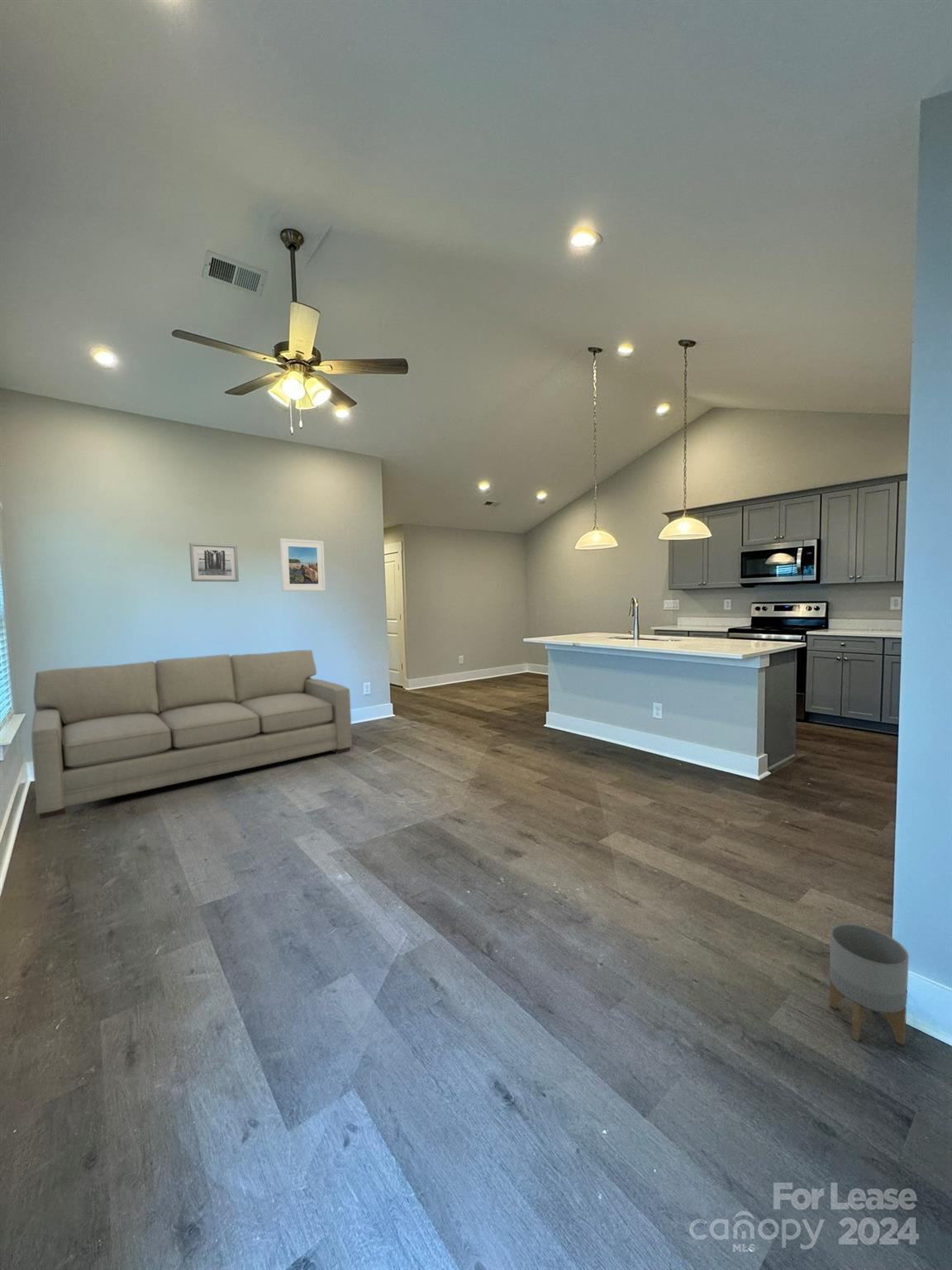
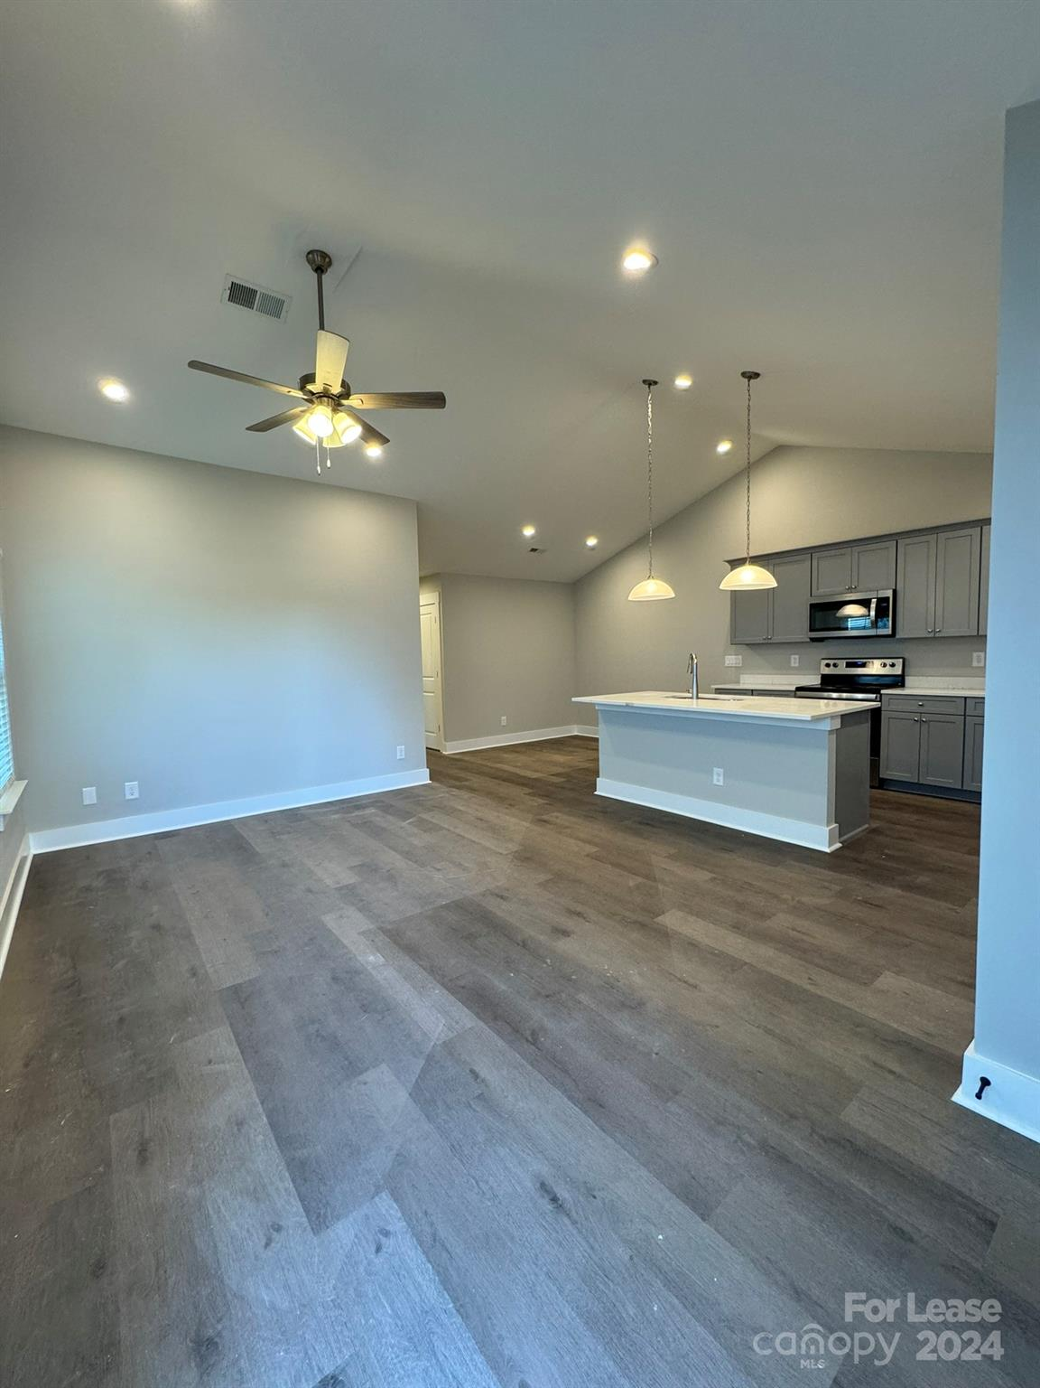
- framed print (303, 565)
- wall art (214, 562)
- planter (866, 983)
- sofa (205, 713)
